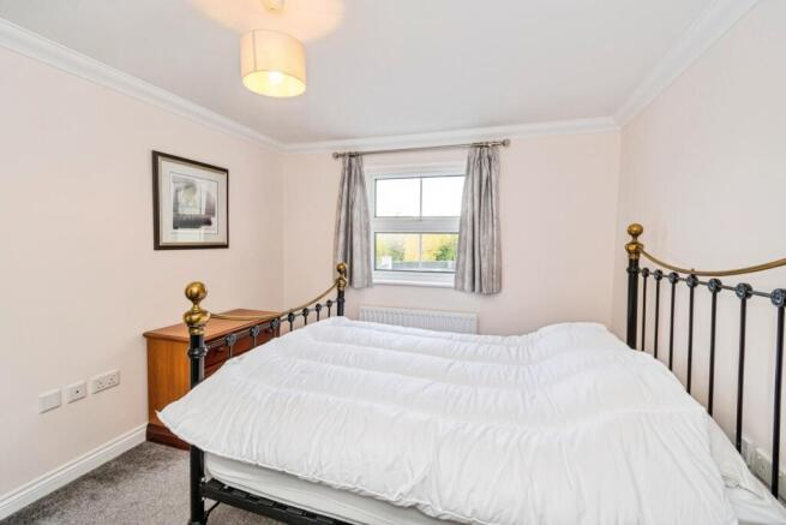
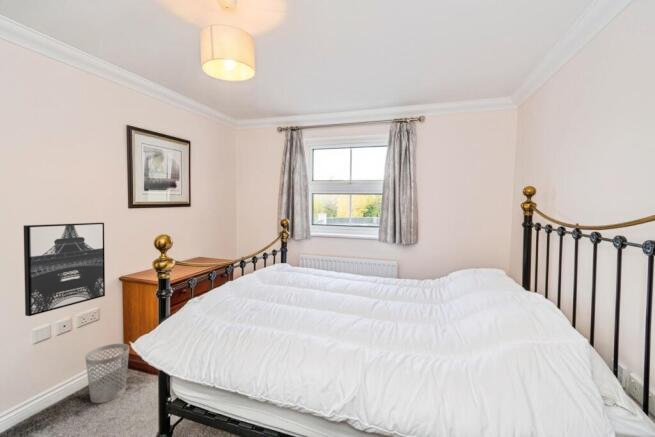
+ wastebasket (108, 373)
+ wall art (68, 264)
